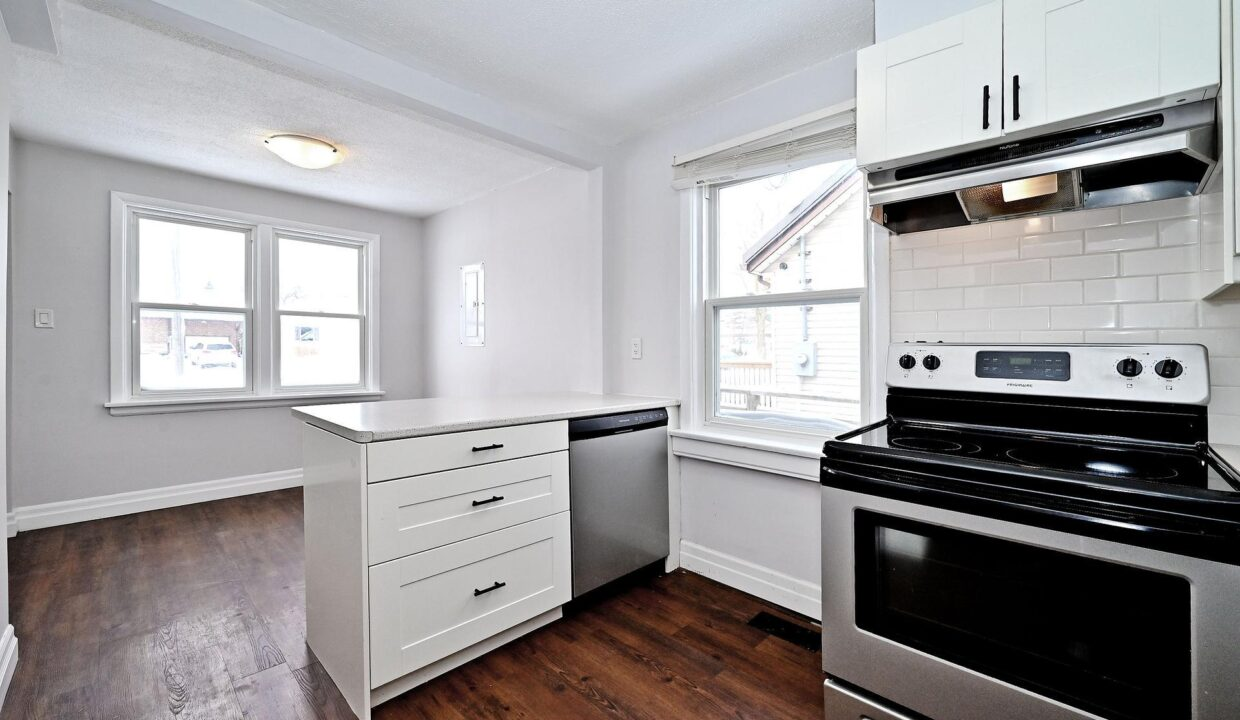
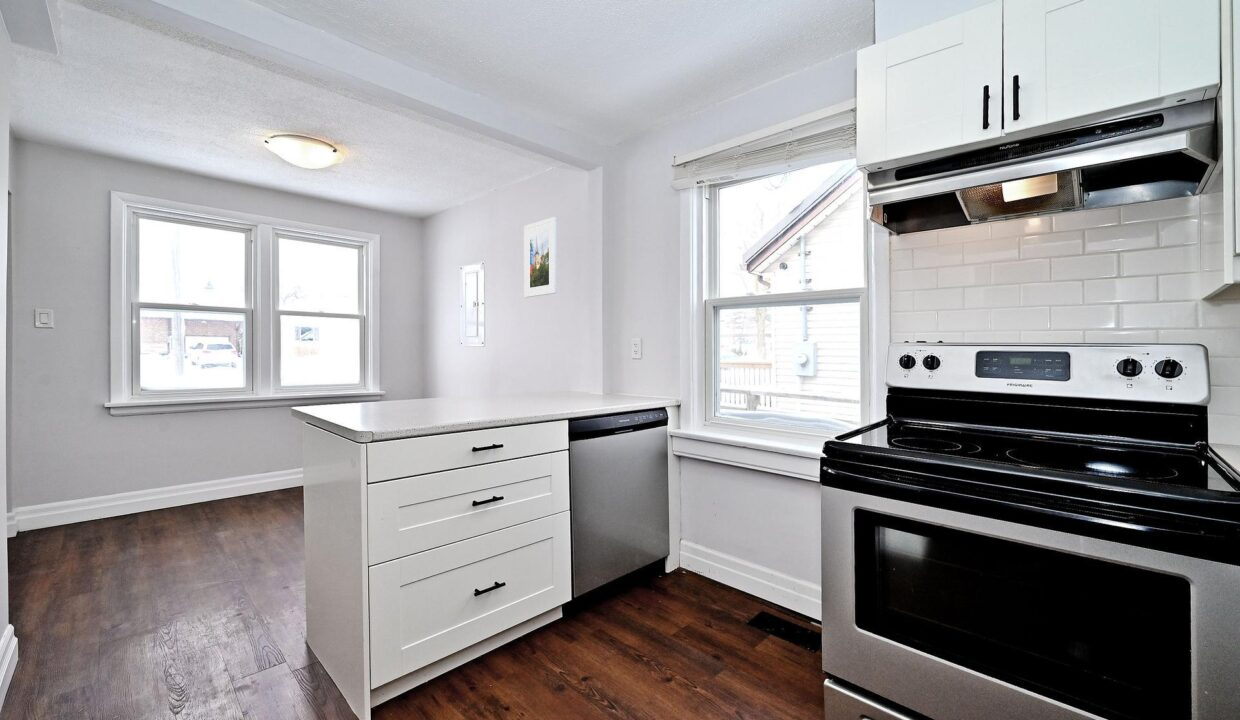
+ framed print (539, 258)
